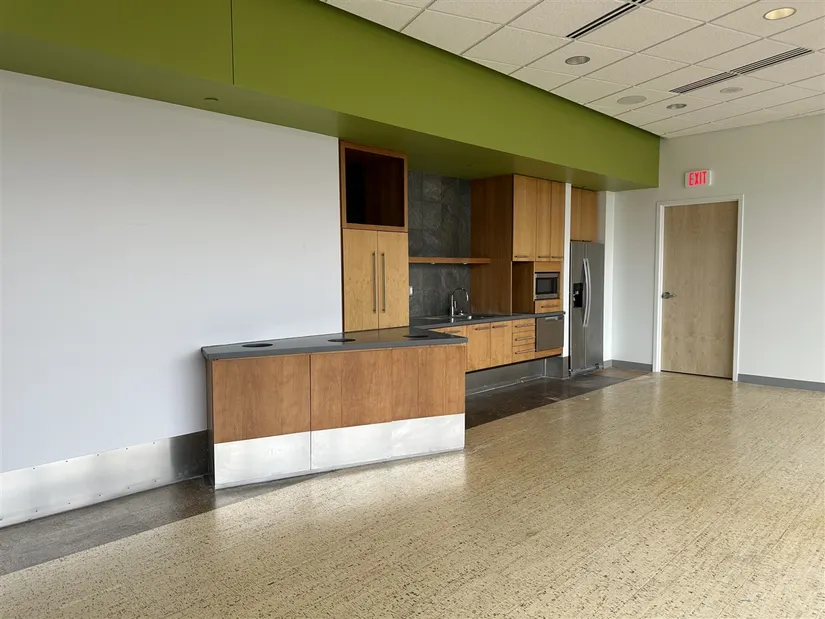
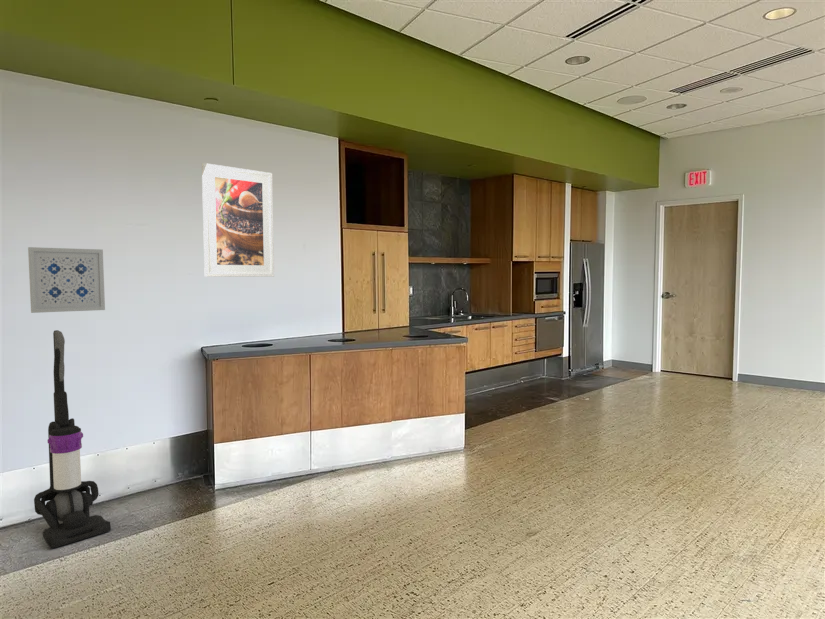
+ wall art (68, 280)
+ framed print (239, 222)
+ vacuum cleaner (67, 430)
